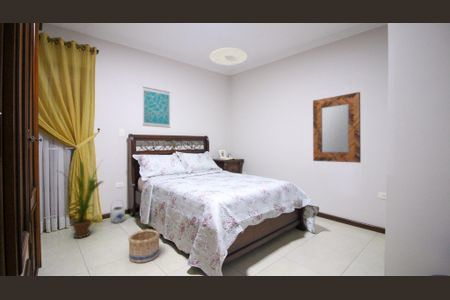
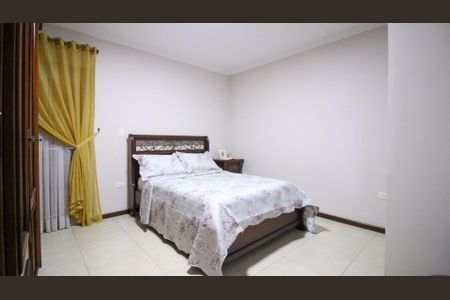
- teapot (118, 210)
- wall art (157, 108)
- house plant (79, 196)
- home mirror (334, 129)
- ceiling light (228, 55)
- basket (144, 245)
